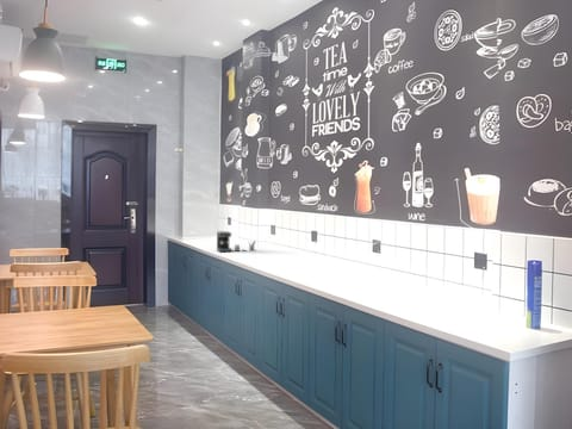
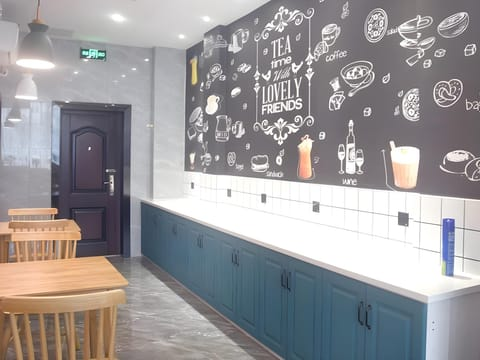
- coffee maker (236, 245)
